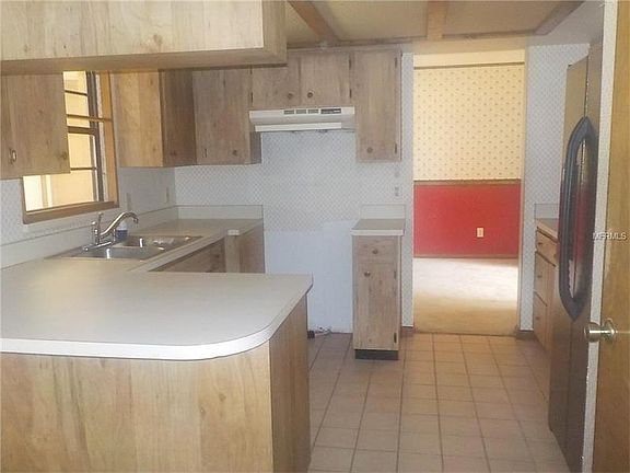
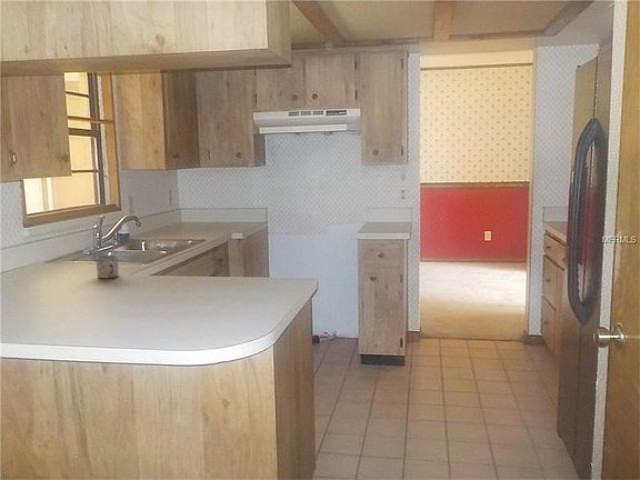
+ mug (109, 267)
